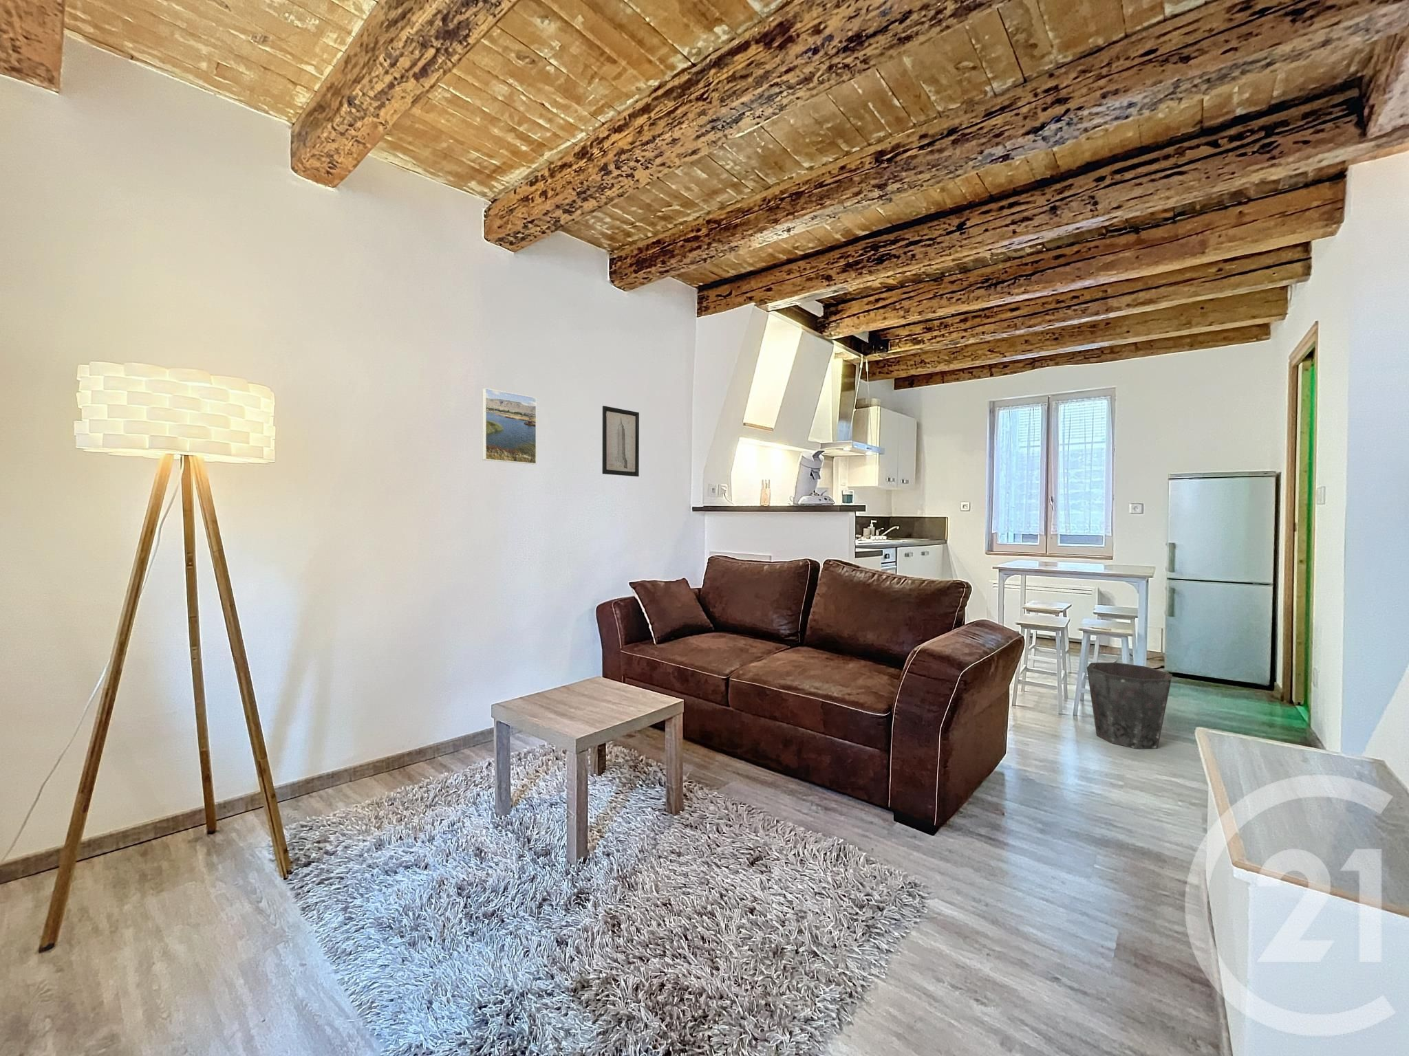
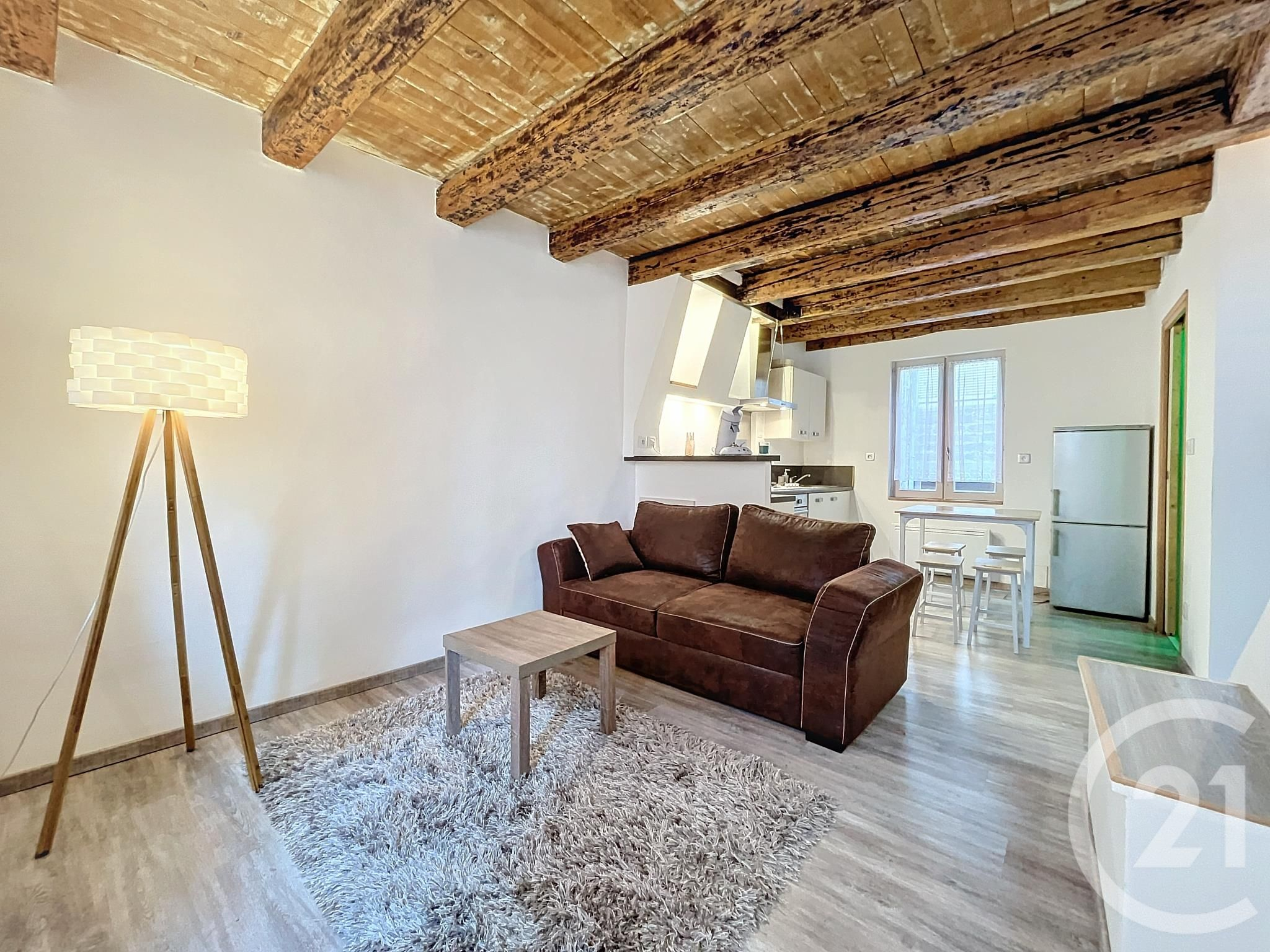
- waste bin (1127, 704)
- wall art (620, 443)
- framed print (510, 428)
